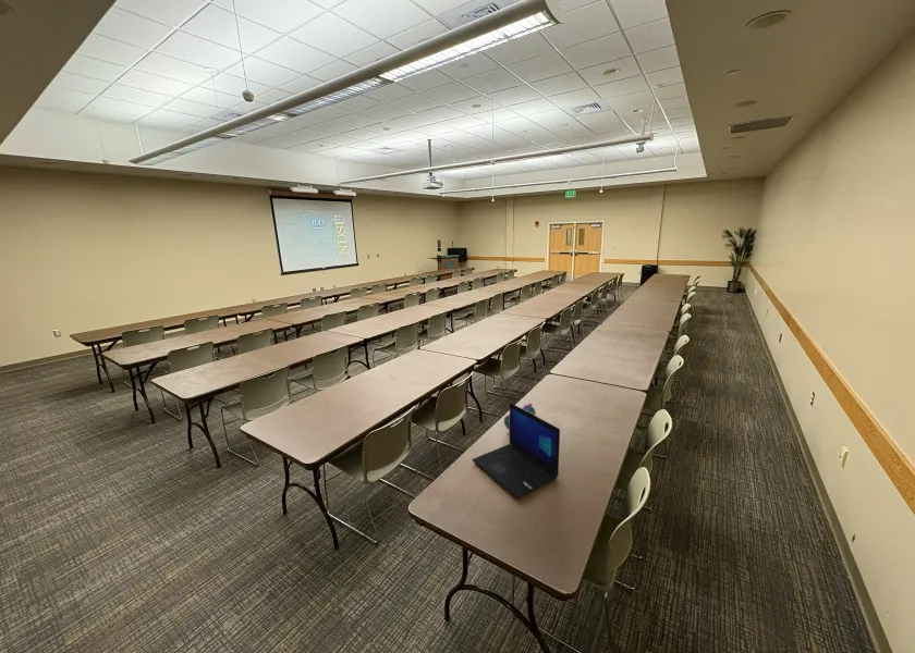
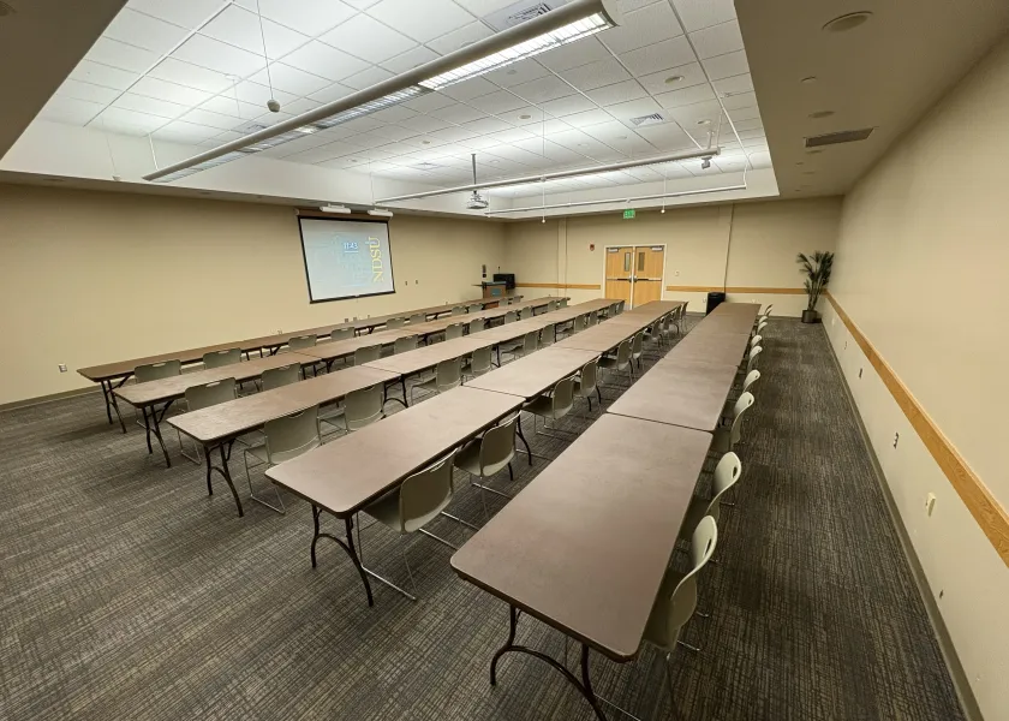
- pencil case (524, 409)
- laptop (513, 445)
